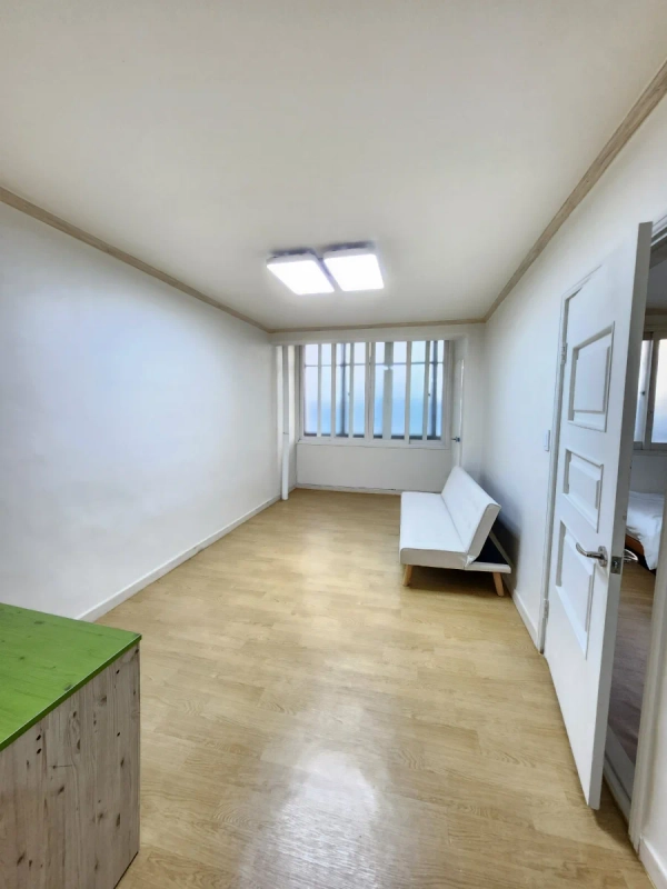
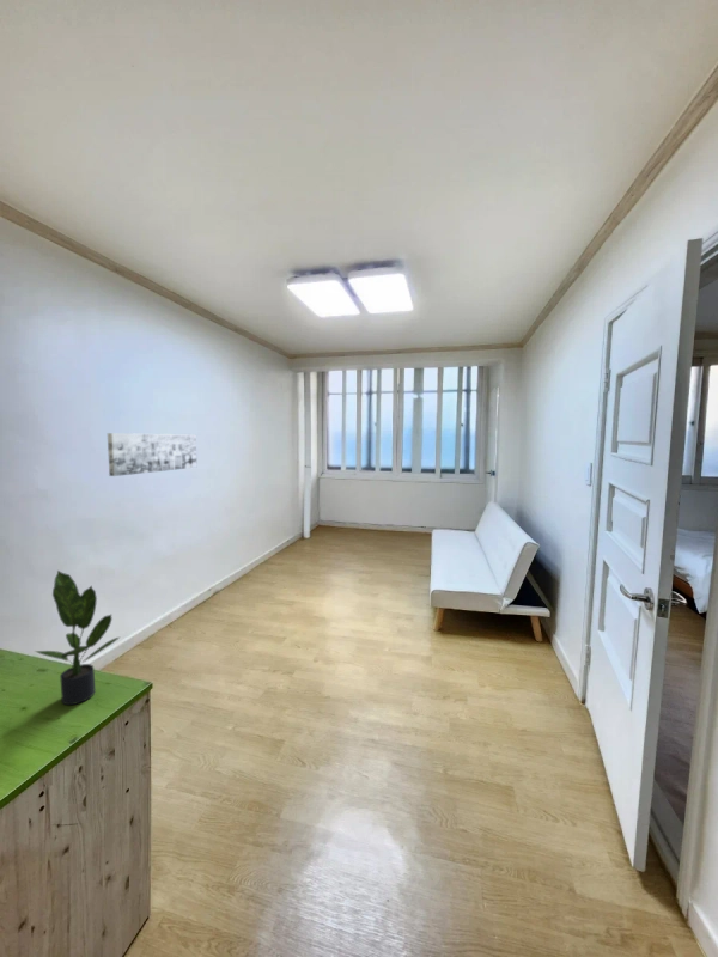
+ potted plant (78, 638)
+ wall art (158, 452)
